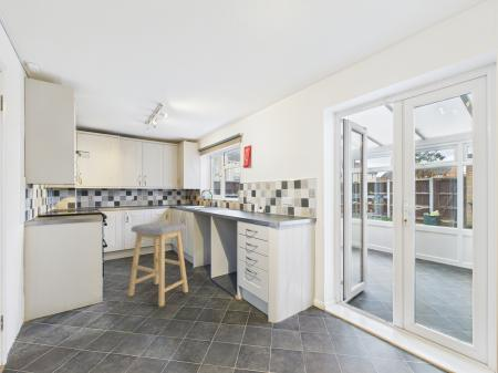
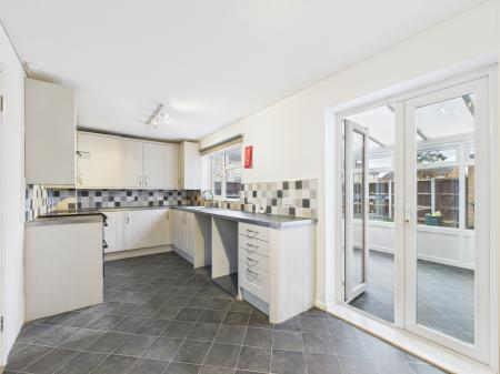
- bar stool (158, 259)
